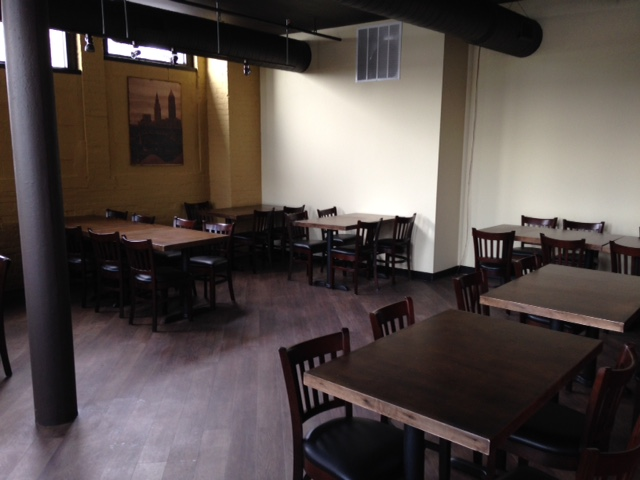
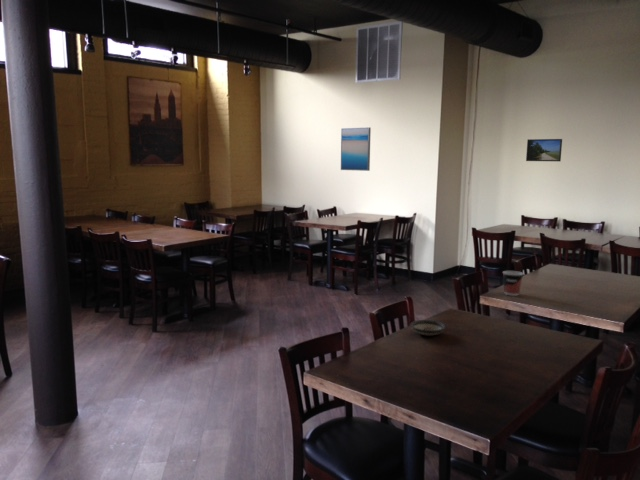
+ cup (512, 283)
+ wall art (355, 149)
+ saucer (427, 329)
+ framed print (543, 150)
